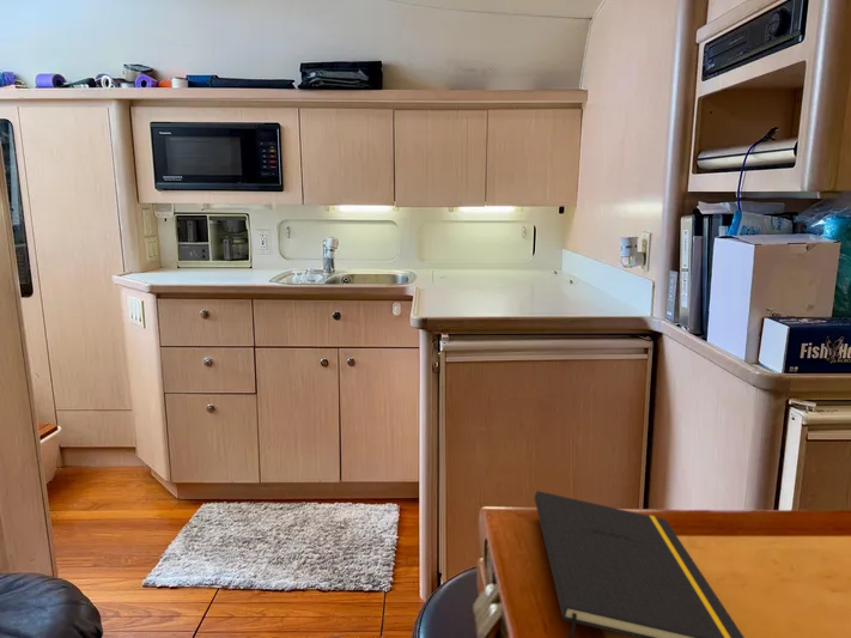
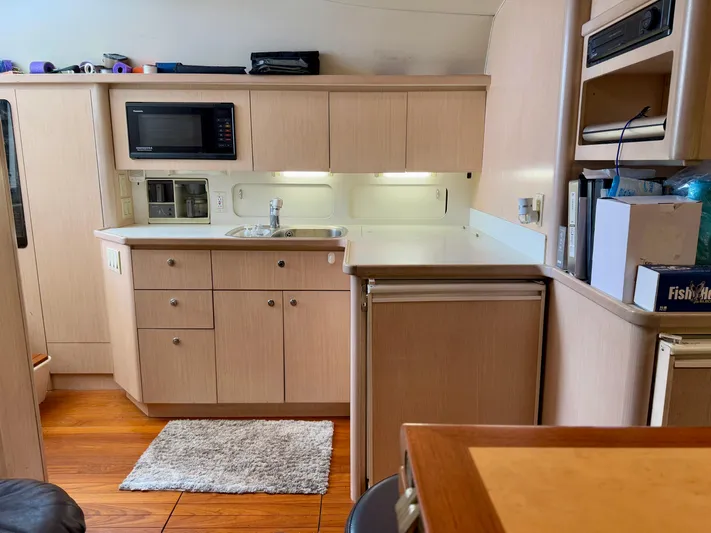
- notepad (622, 560)
